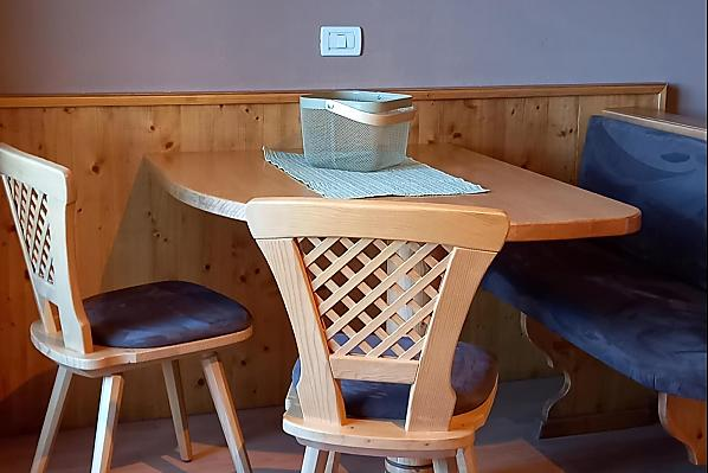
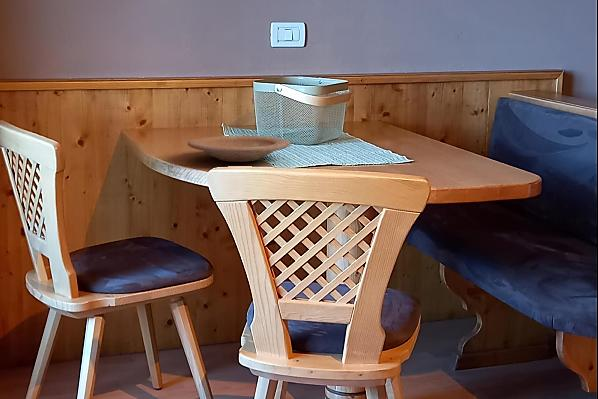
+ plate (239, 149)
